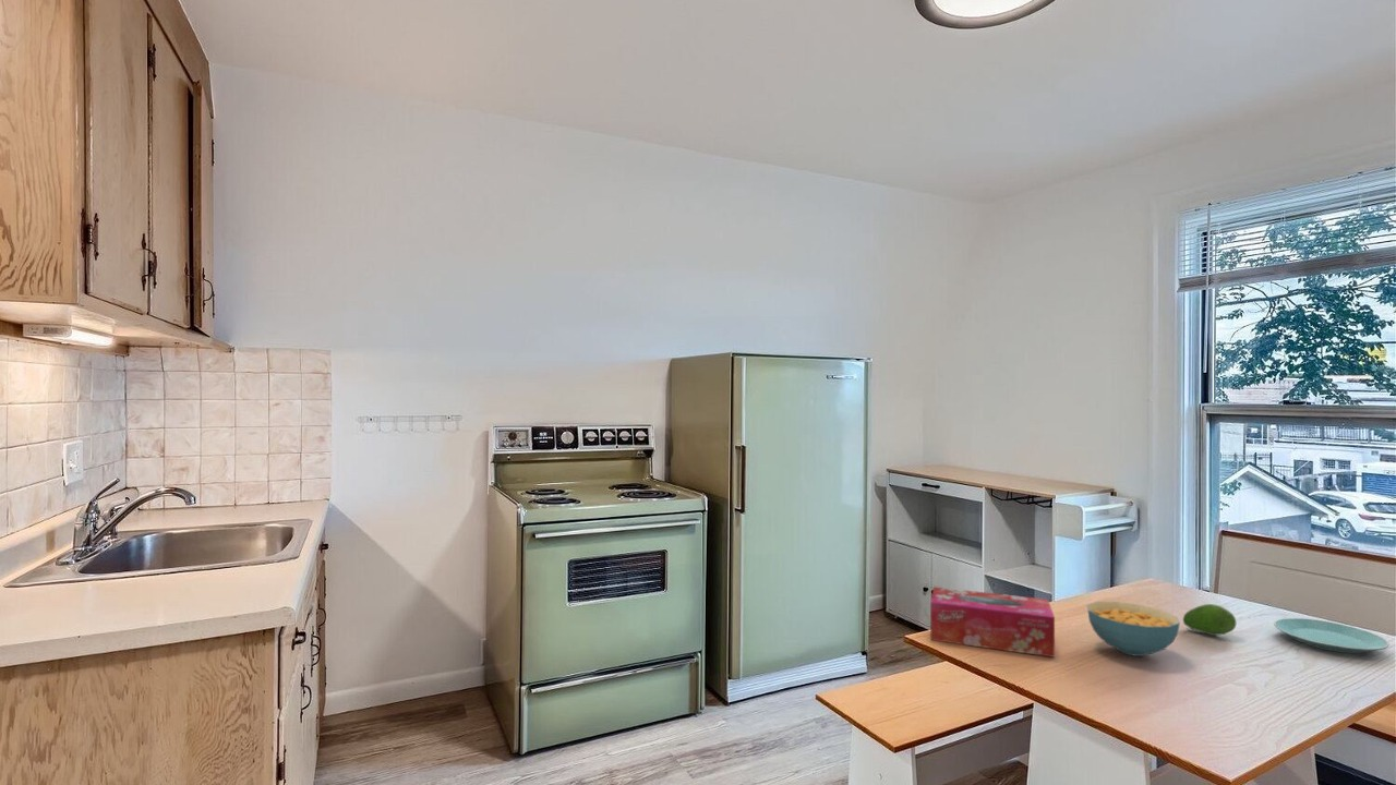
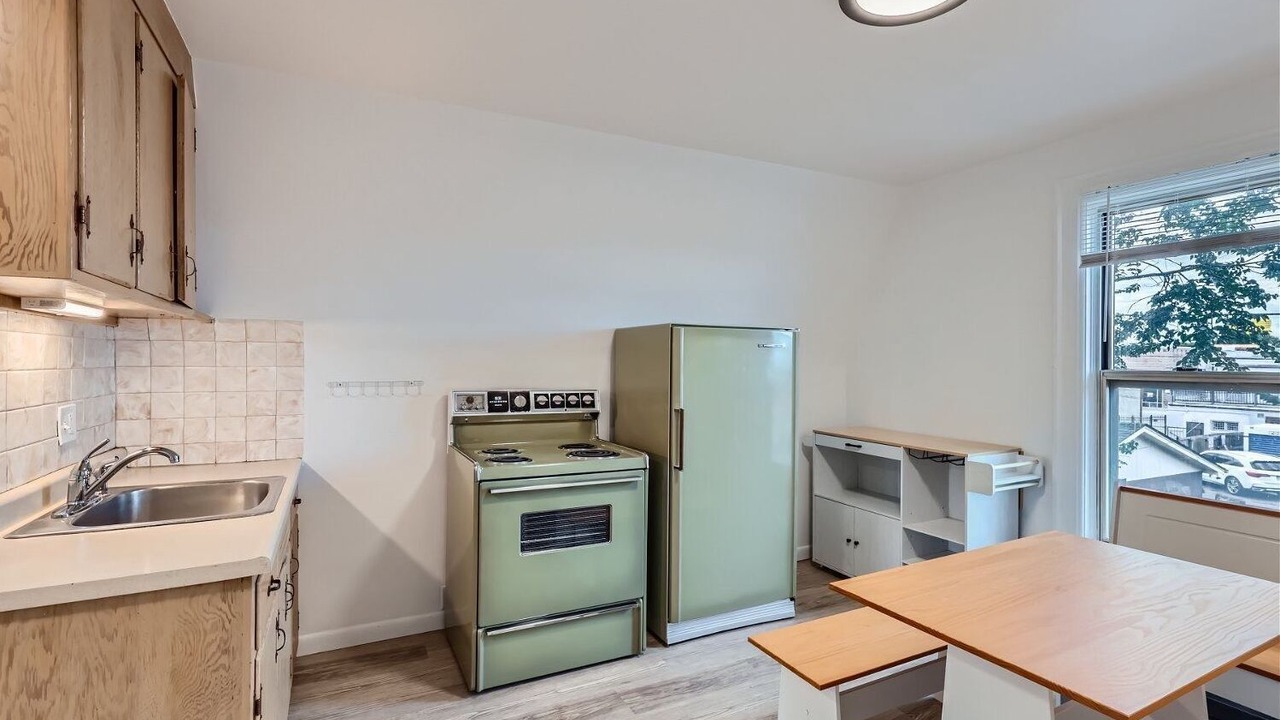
- cereal bowl (1131, 632)
- plate (1328, 637)
- tissue box (989, 619)
- fruit (1208, 618)
